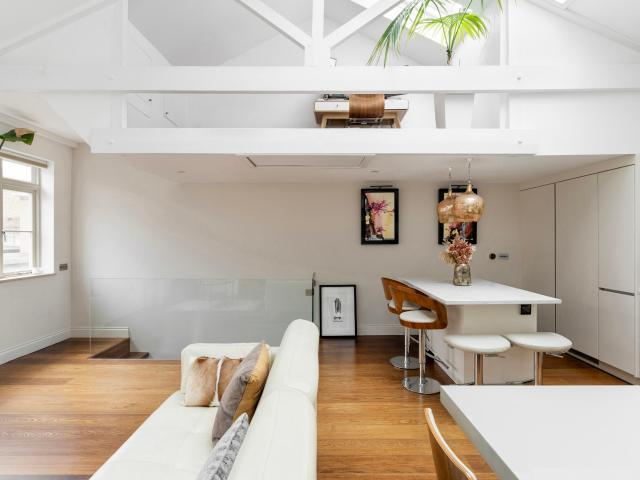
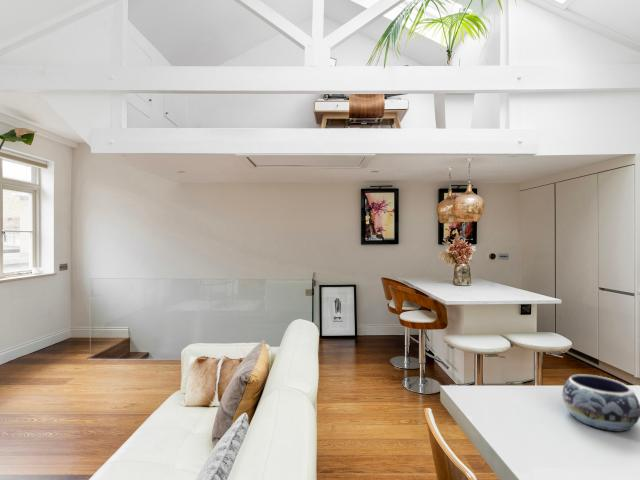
+ decorative bowl (599, 401)
